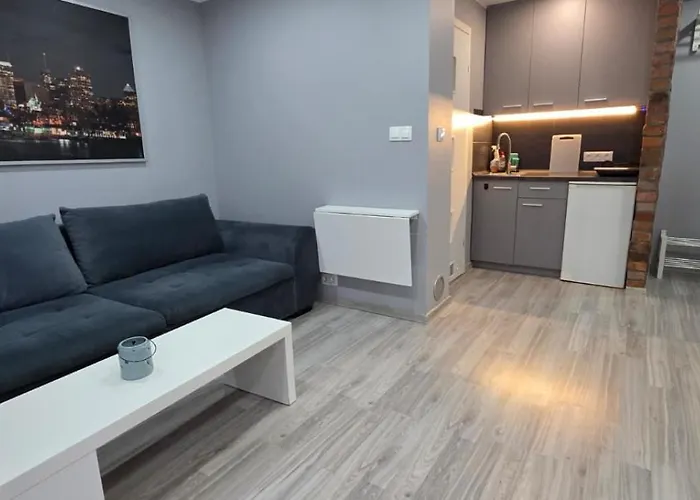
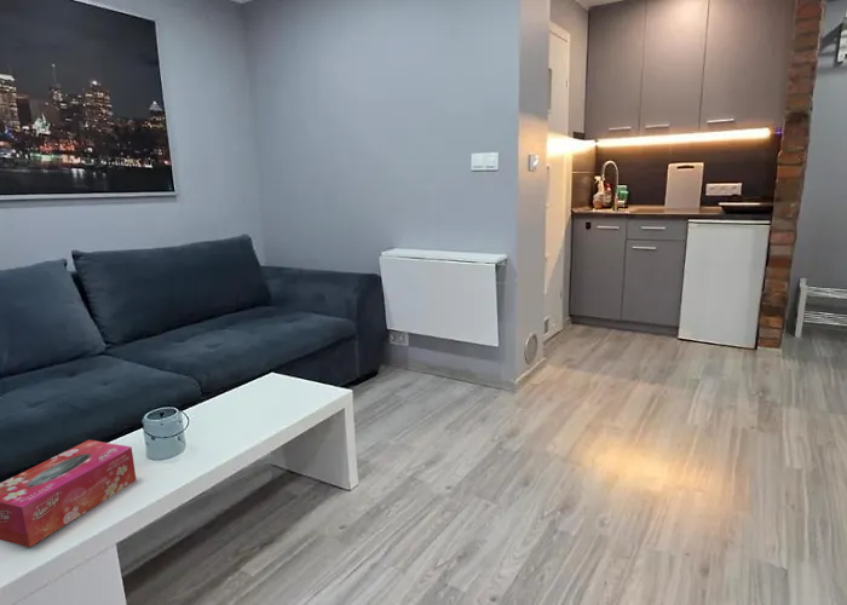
+ tissue box (62, 488)
